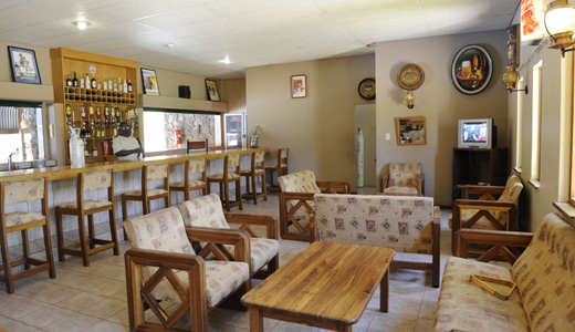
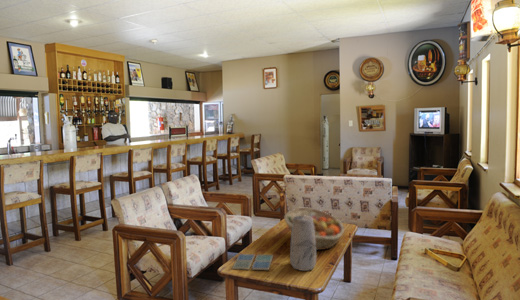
+ fruit basket (314, 227)
+ vase (302, 242)
+ drink coaster (252, 261)
